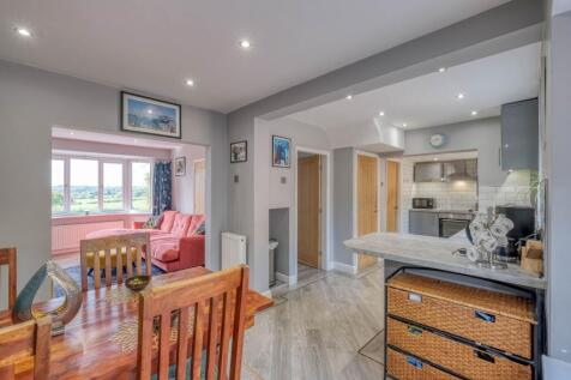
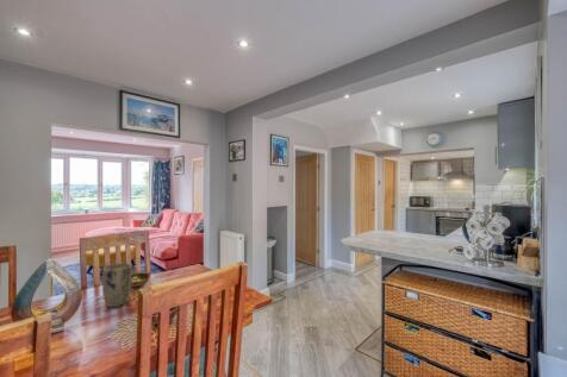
+ plant pot (117, 284)
